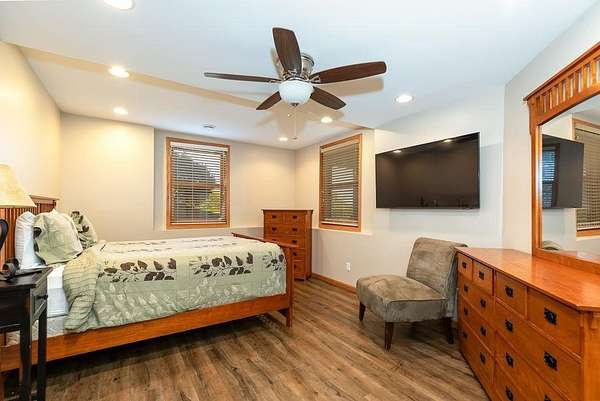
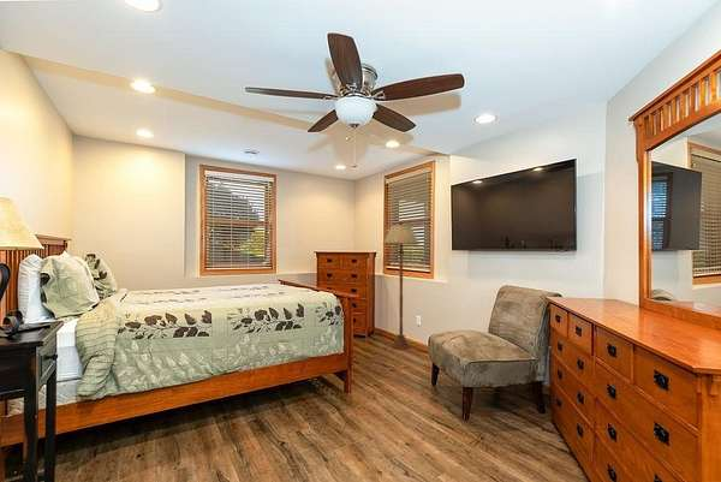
+ floor lamp (400, 284)
